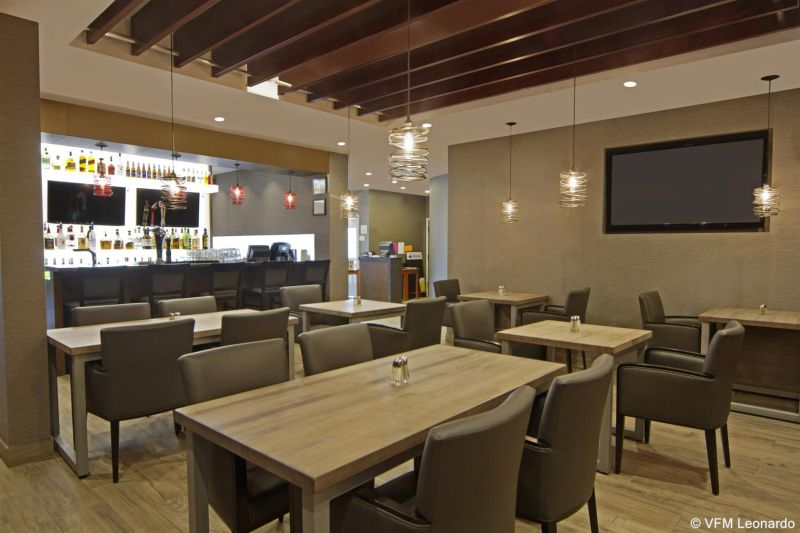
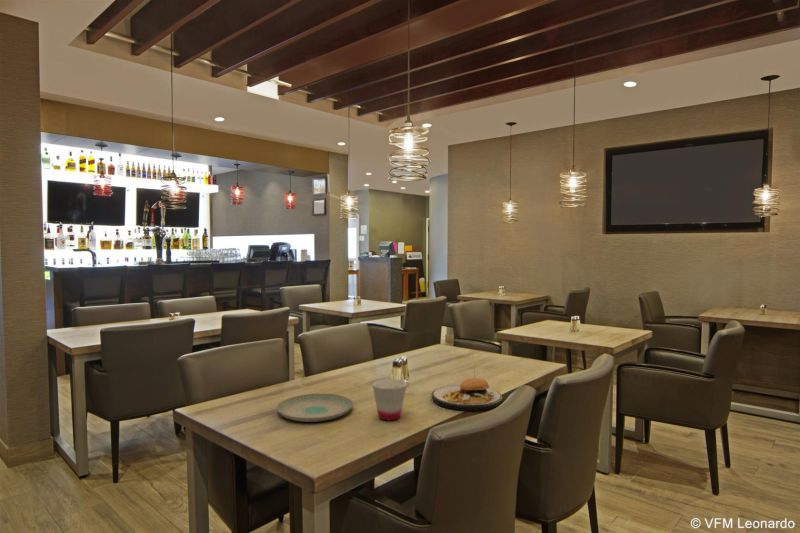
+ cup (389, 400)
+ plate (315, 407)
+ plate (466, 381)
